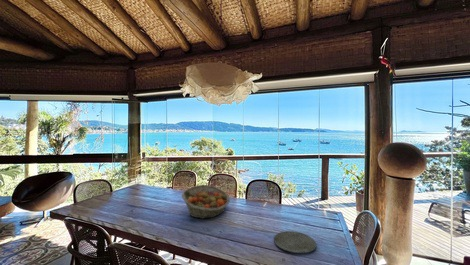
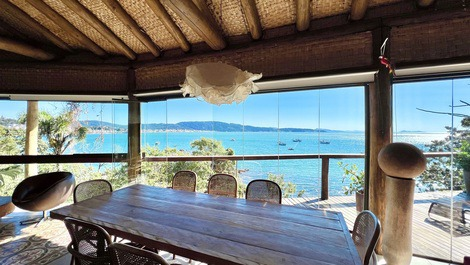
- fruit basket (206, 200)
- plate (294, 242)
